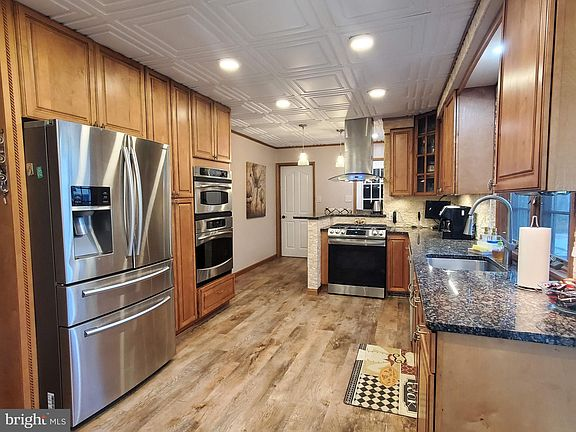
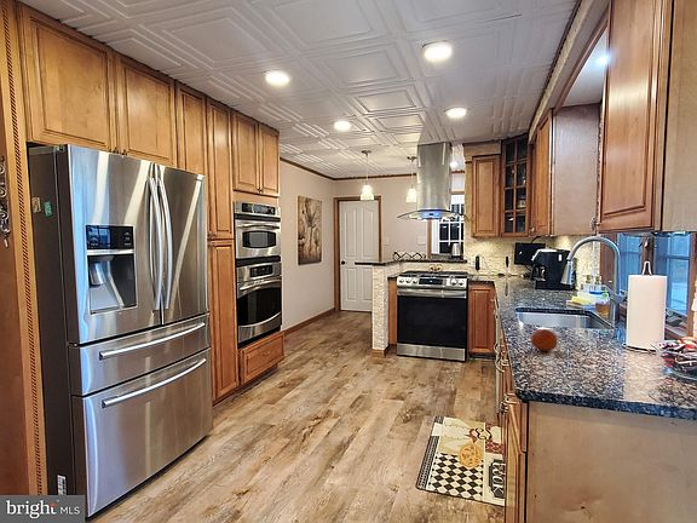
+ fruit (543, 339)
